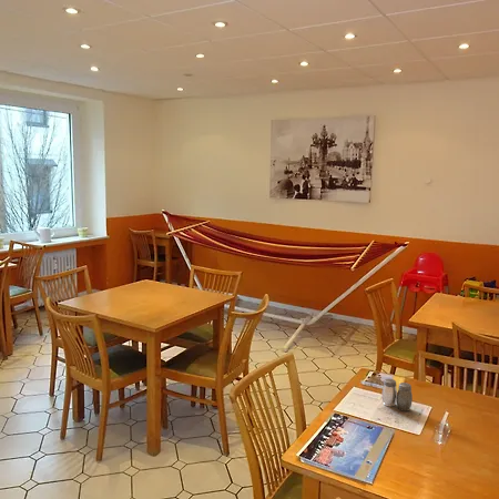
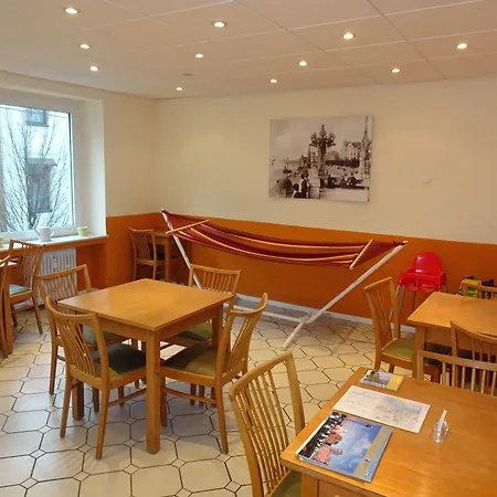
- salt and pepper shaker (397, 394)
